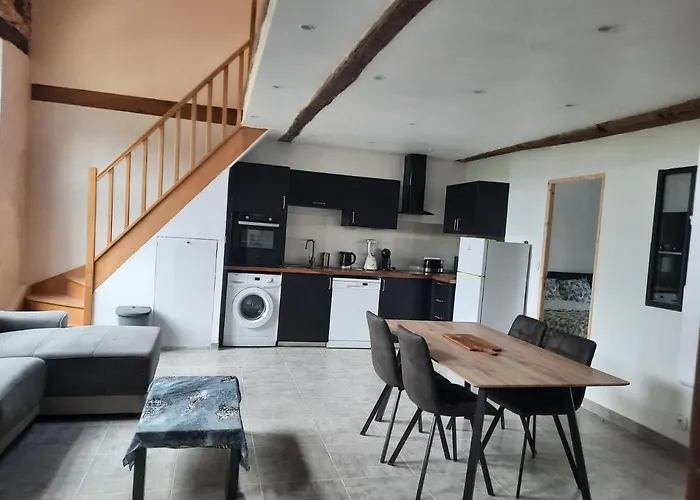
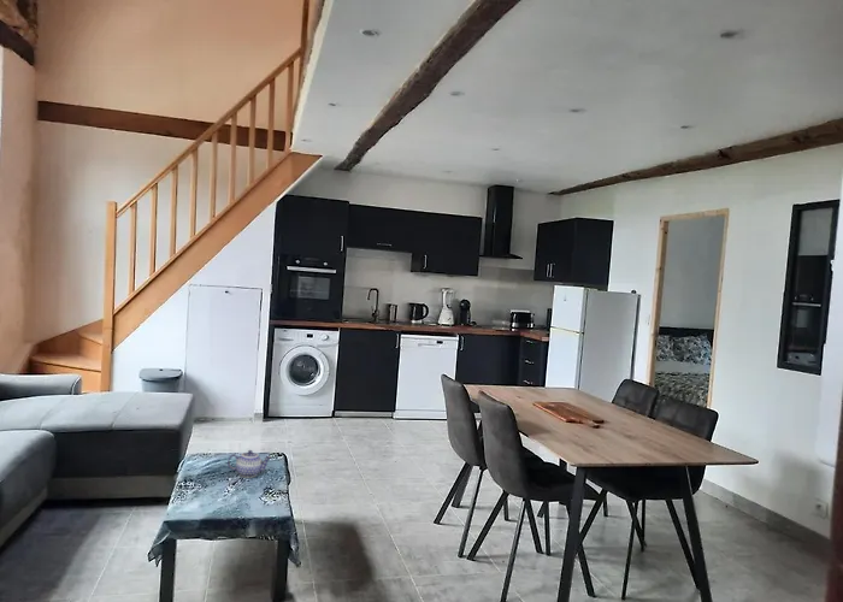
+ teapot (249, 462)
